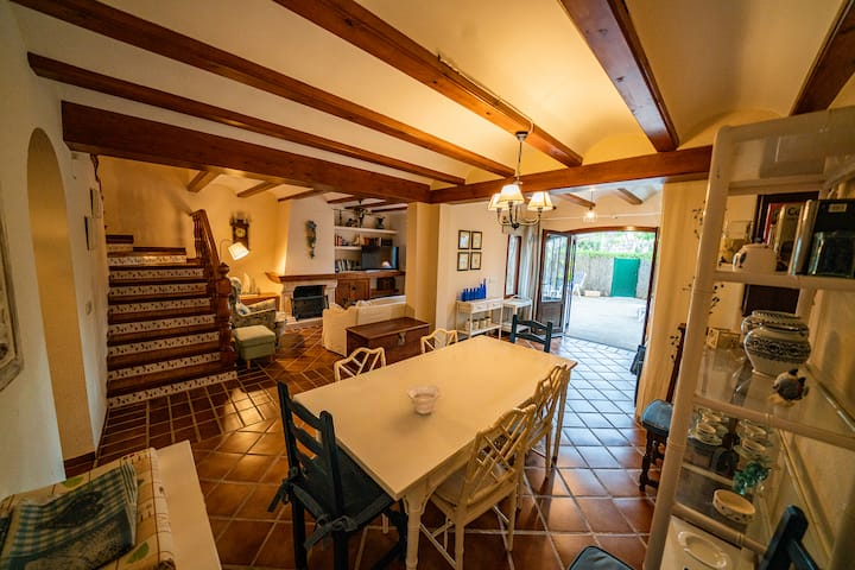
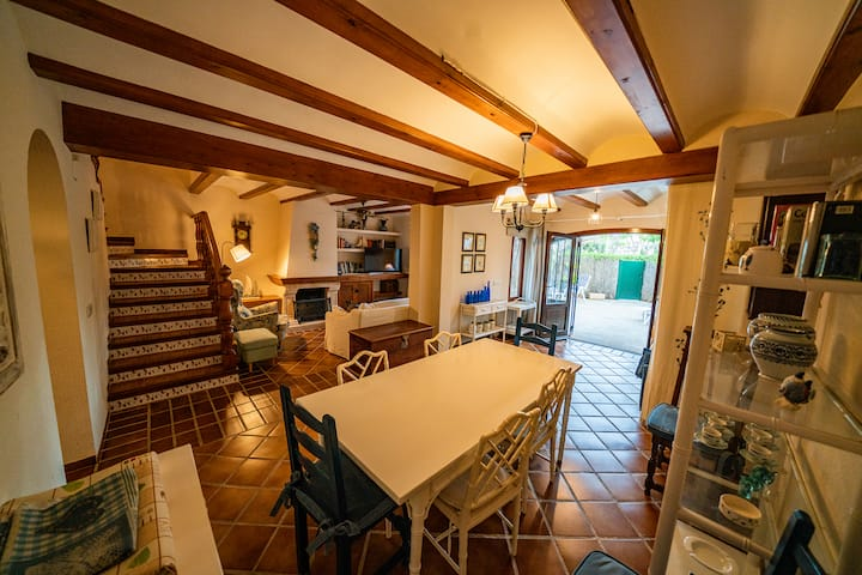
- bowl (423, 400)
